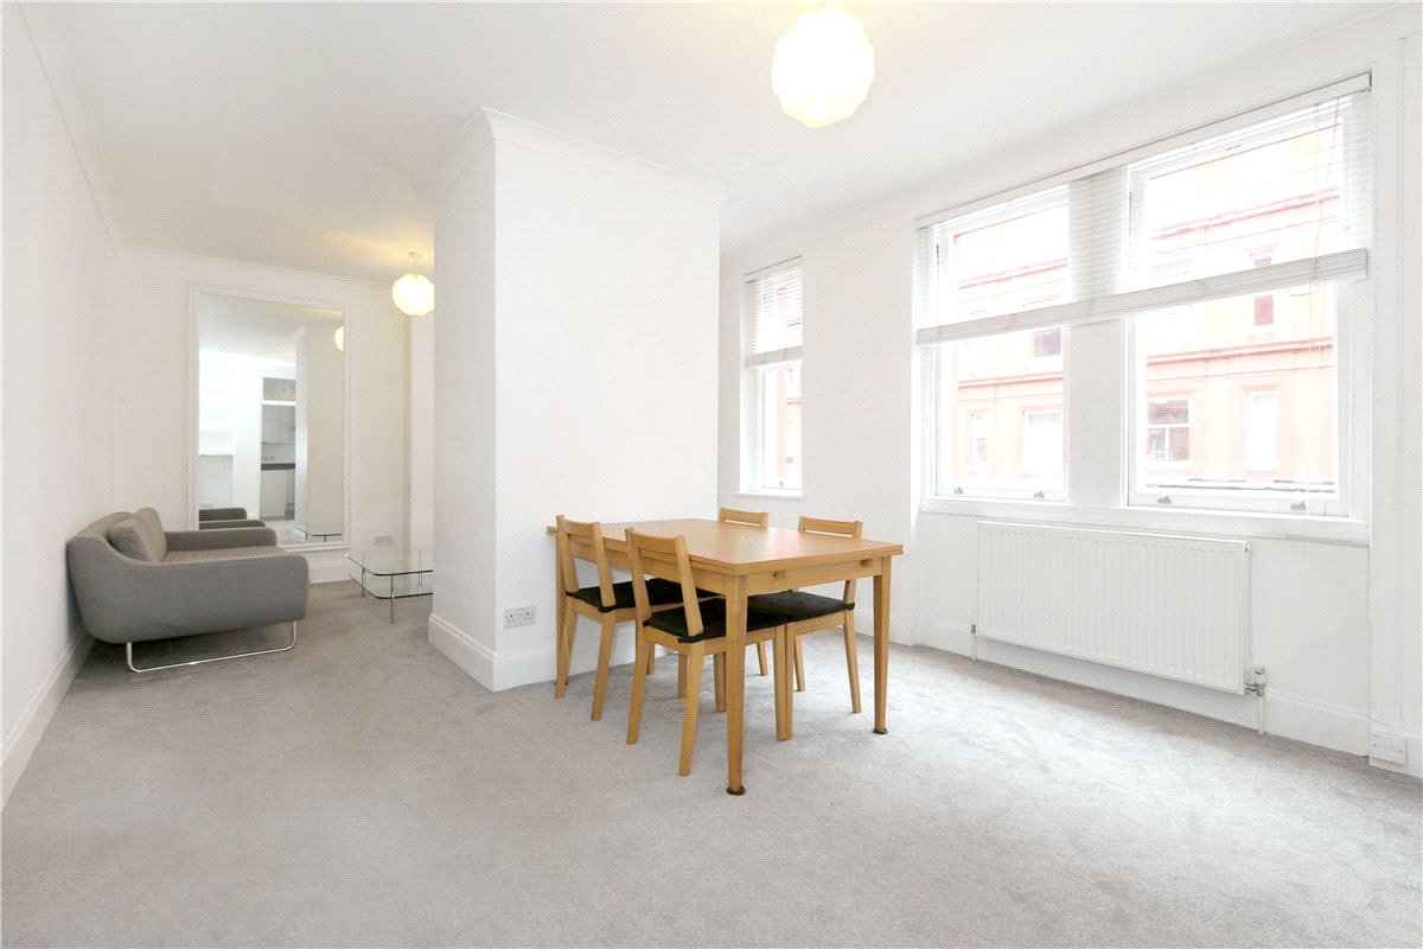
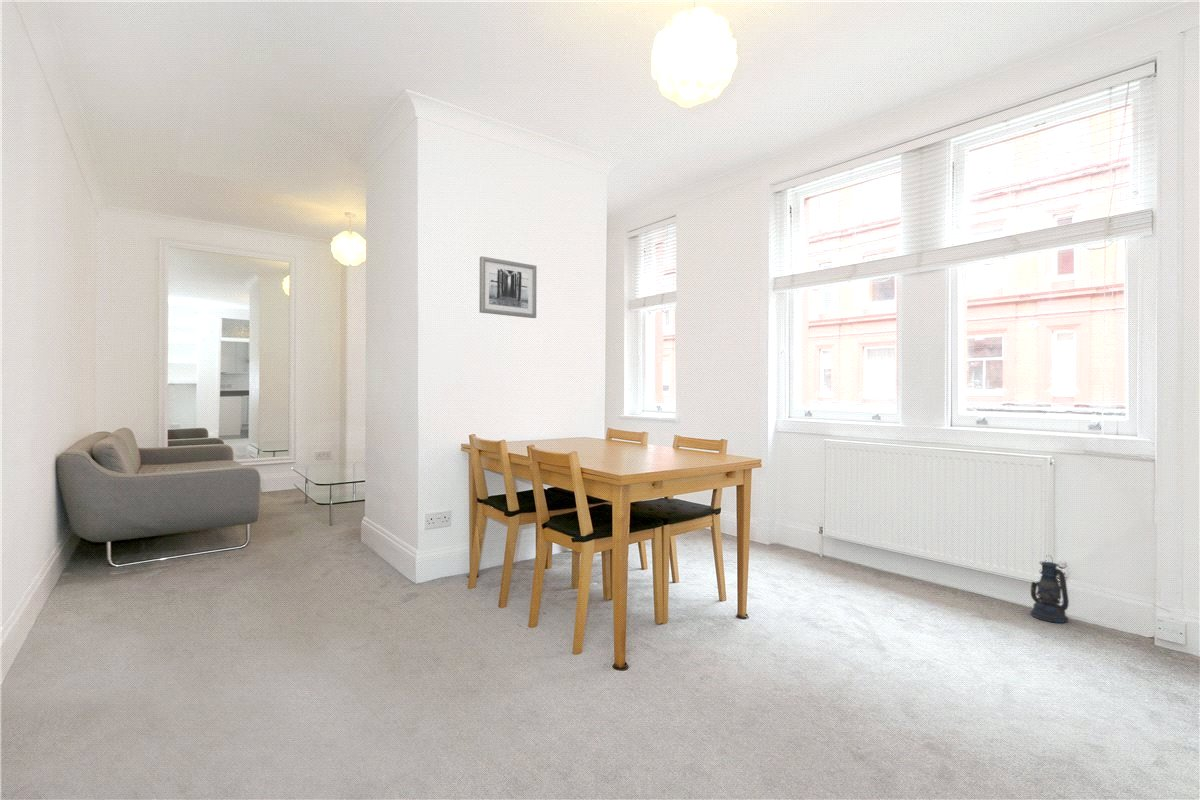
+ lantern (1048, 586)
+ wall art (508, 288)
